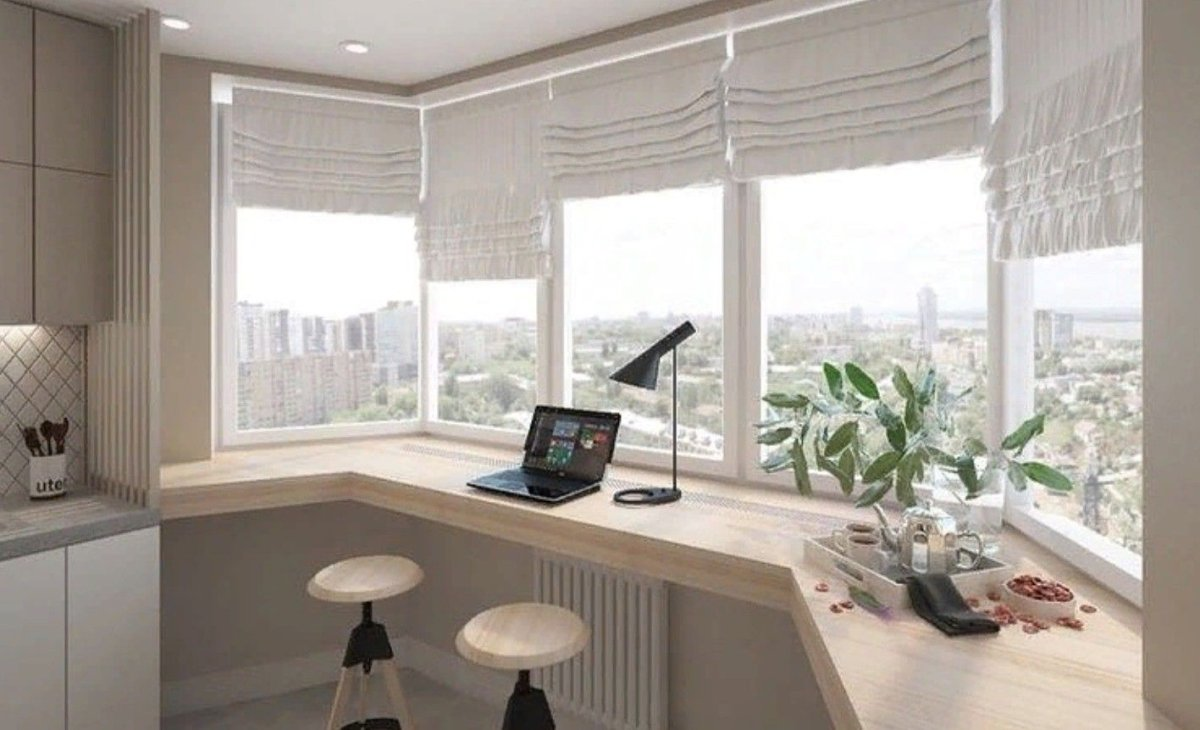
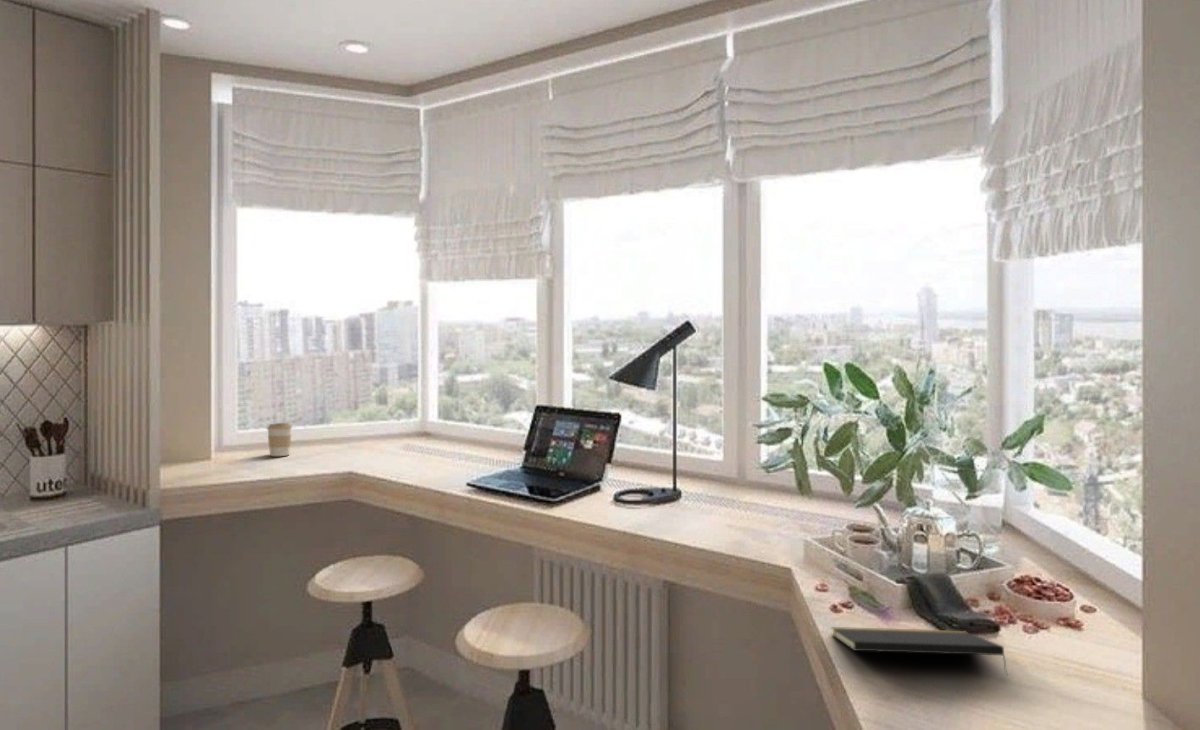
+ notepad (911, 640)
+ coffee cup (279, 438)
